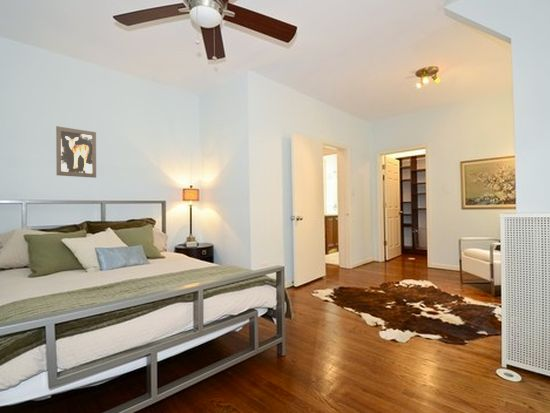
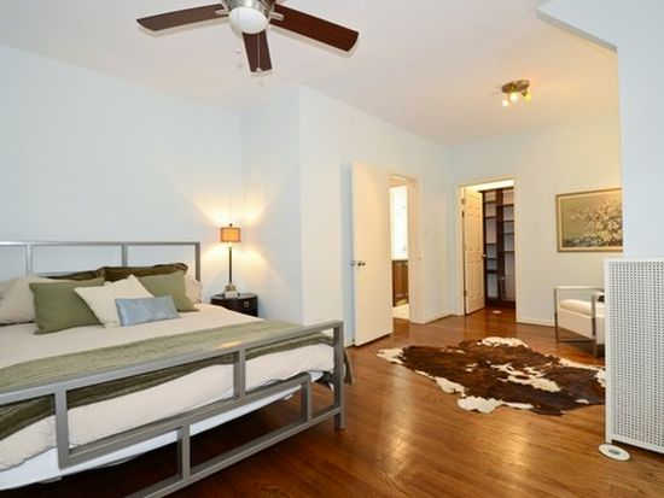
- wall art (77, 152)
